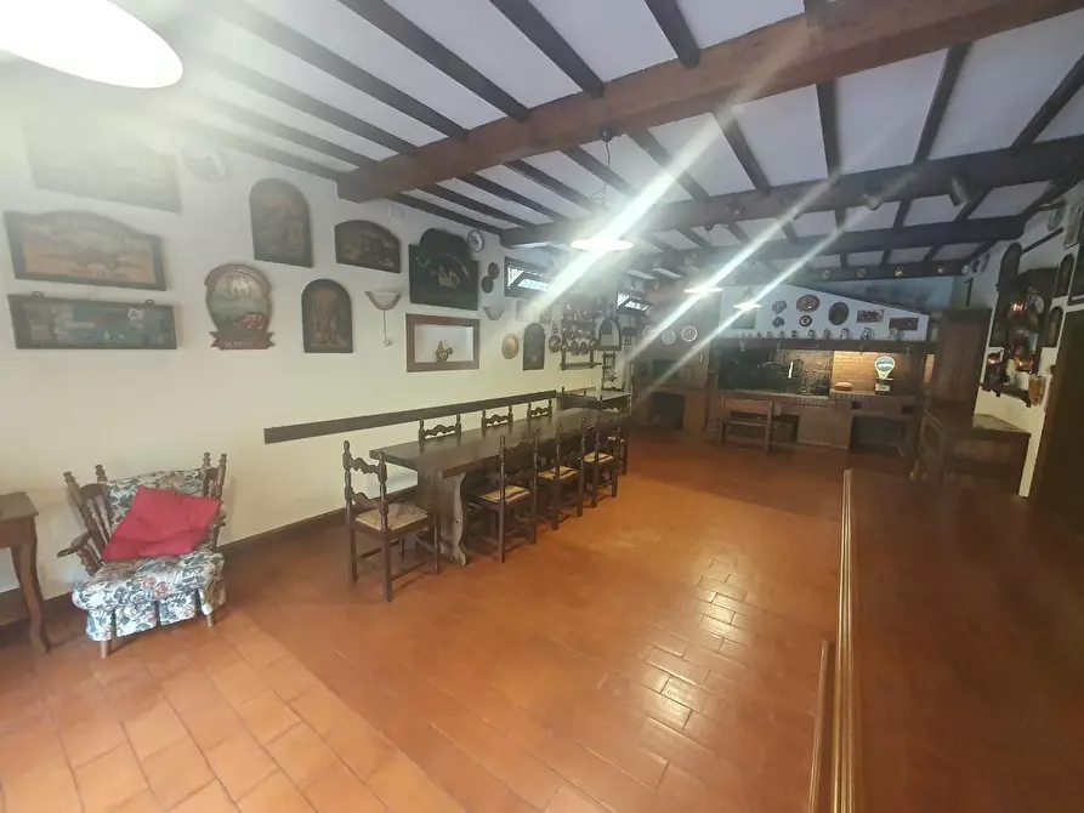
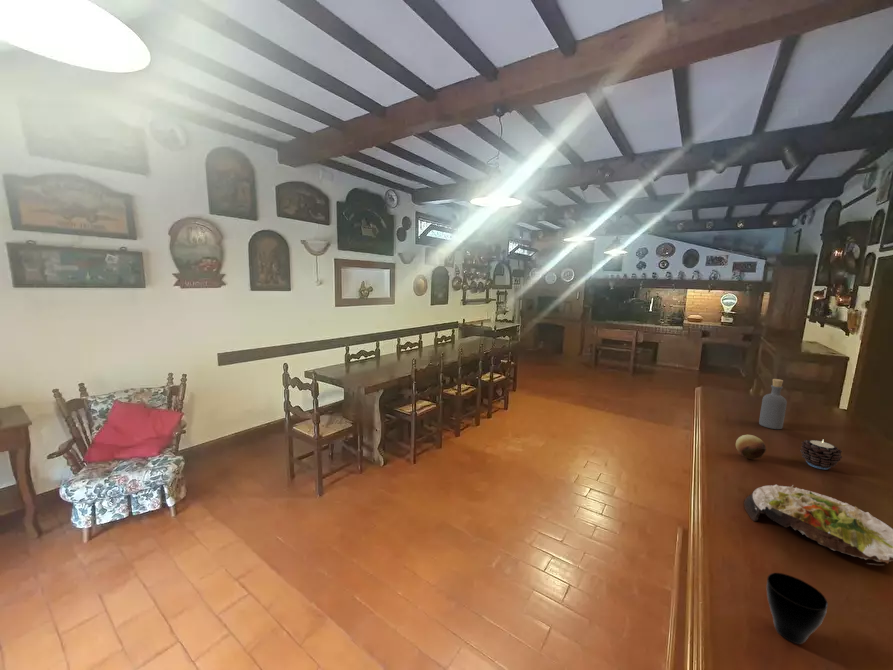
+ salad plate (821, 514)
+ bottle (774, 403)
+ candle (820, 452)
+ cup (793, 607)
+ fruit (750, 446)
